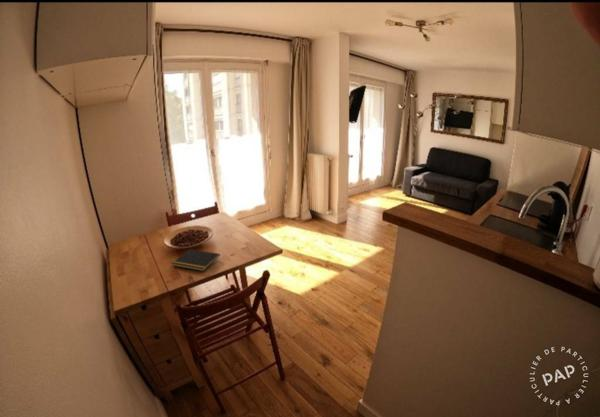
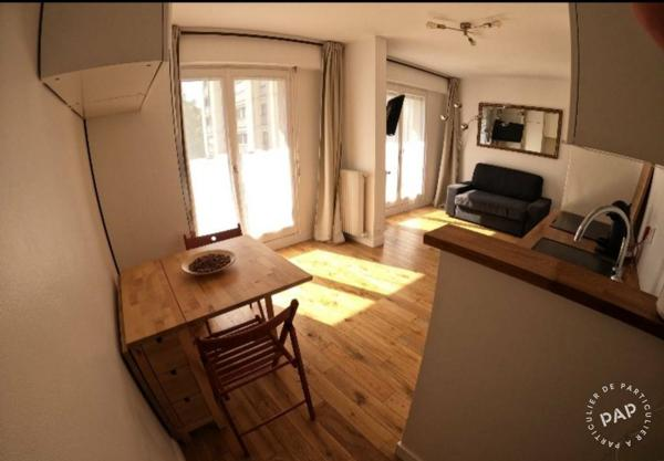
- notepad (196, 259)
